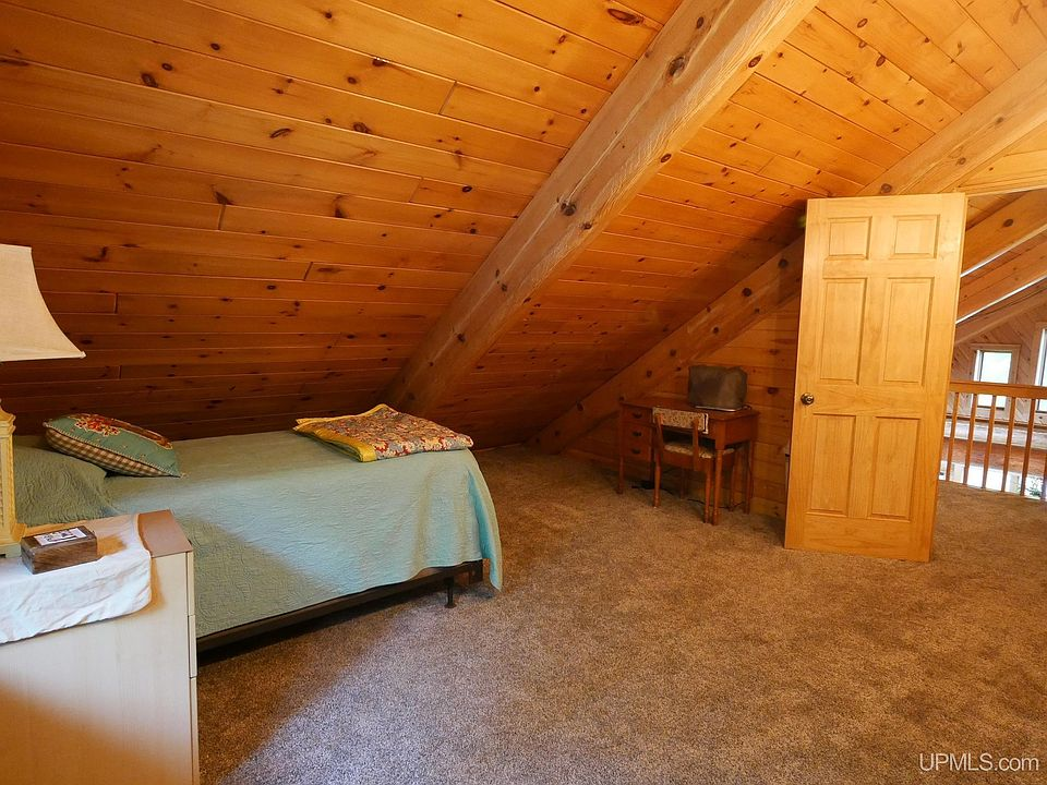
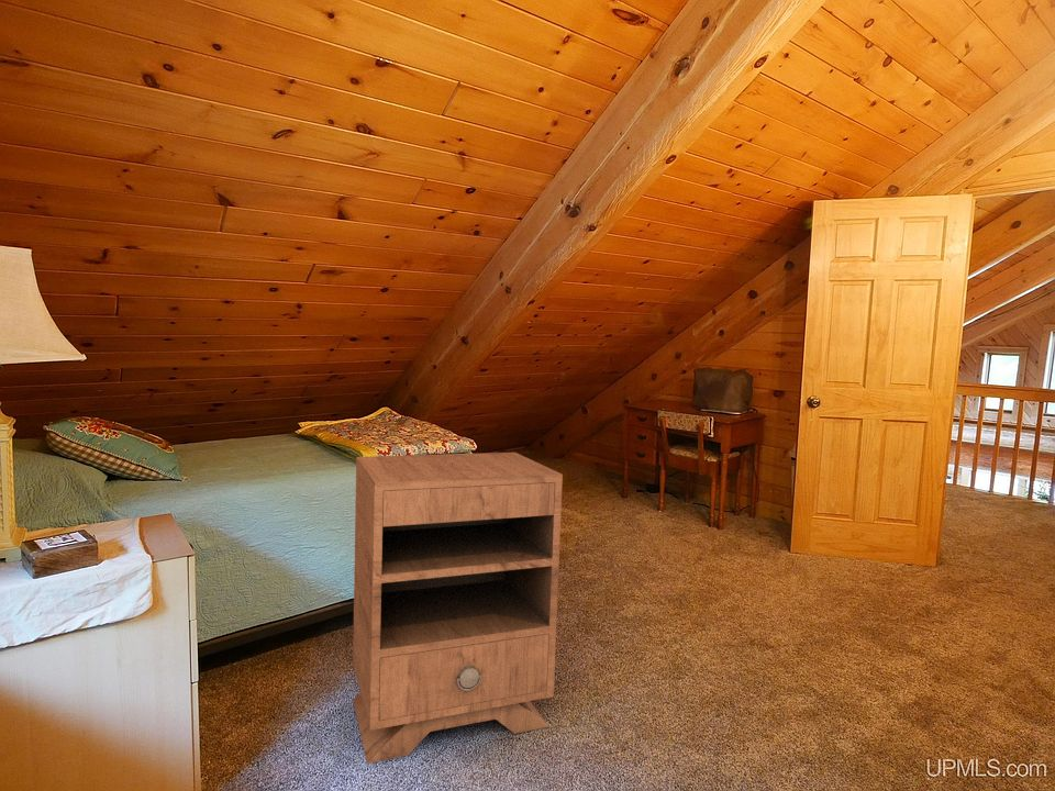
+ nightstand (452, 591)
